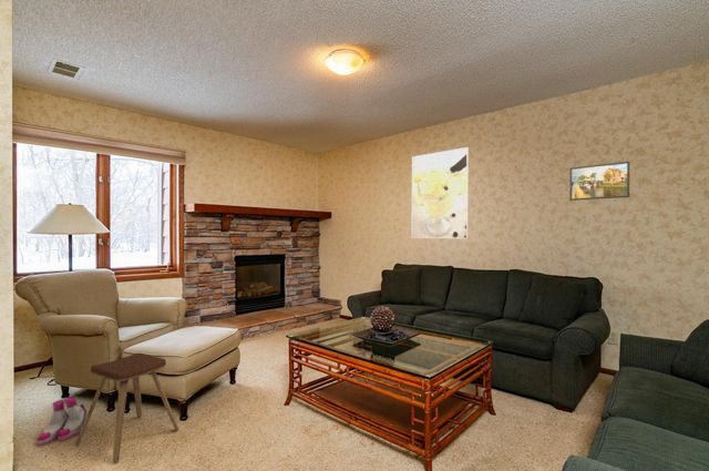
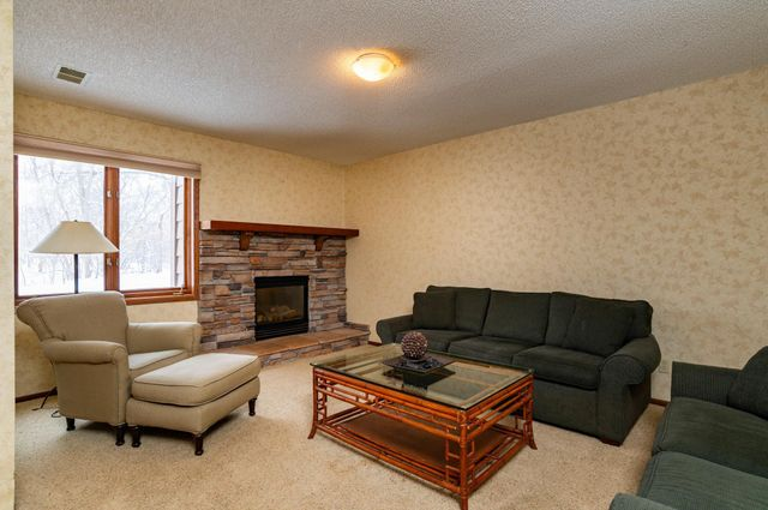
- boots (62, 417)
- music stool (125, 399)
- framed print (438, 195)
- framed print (598, 182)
